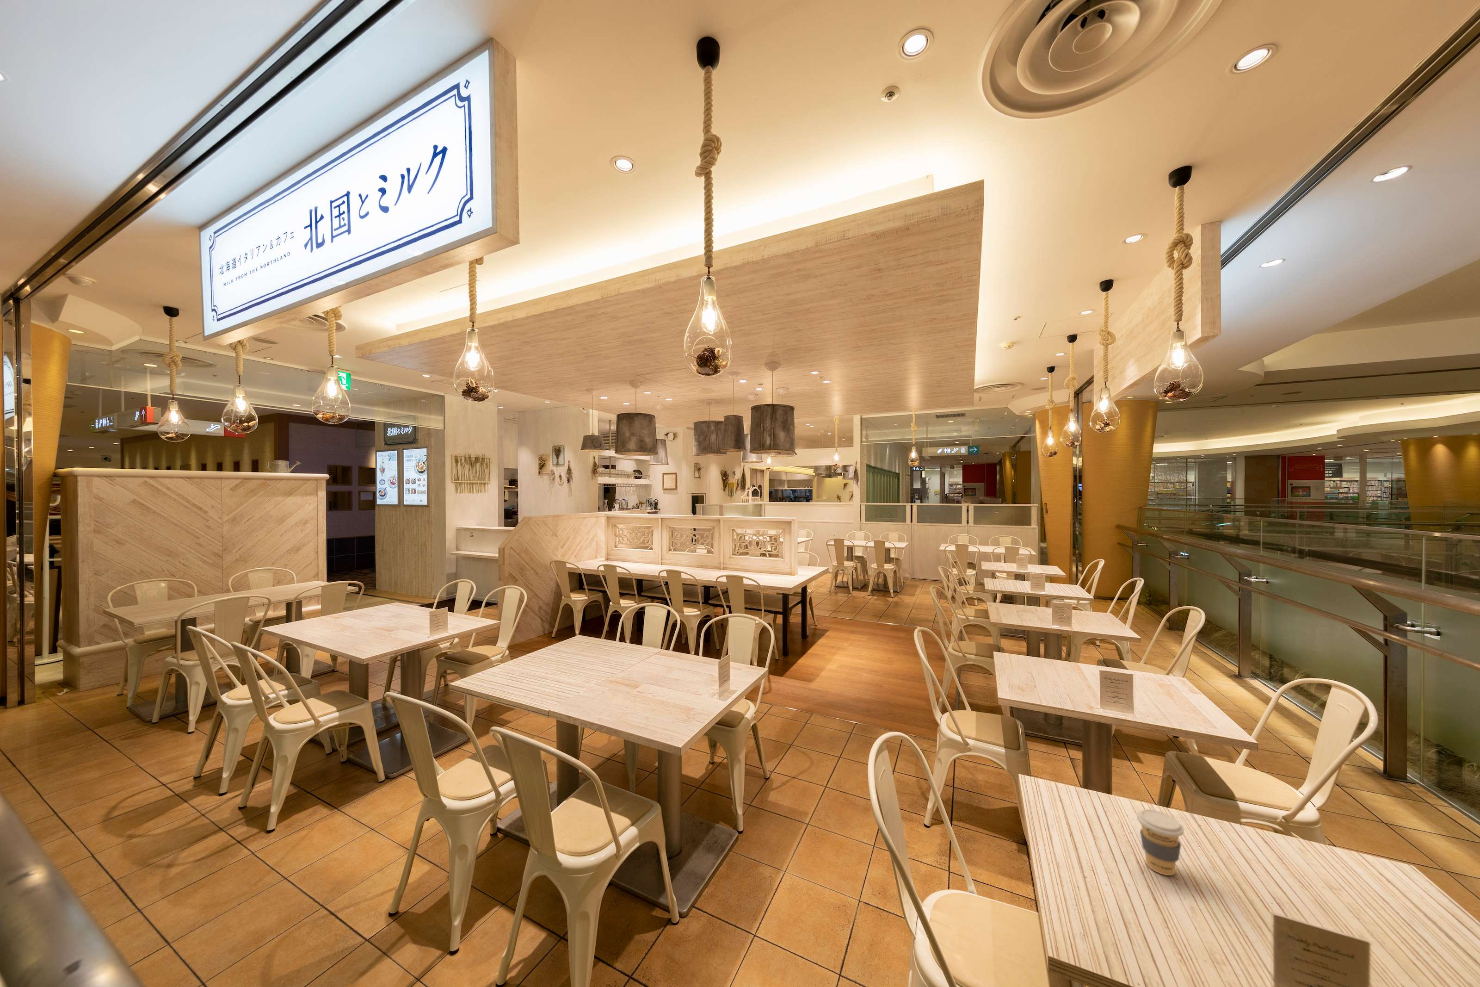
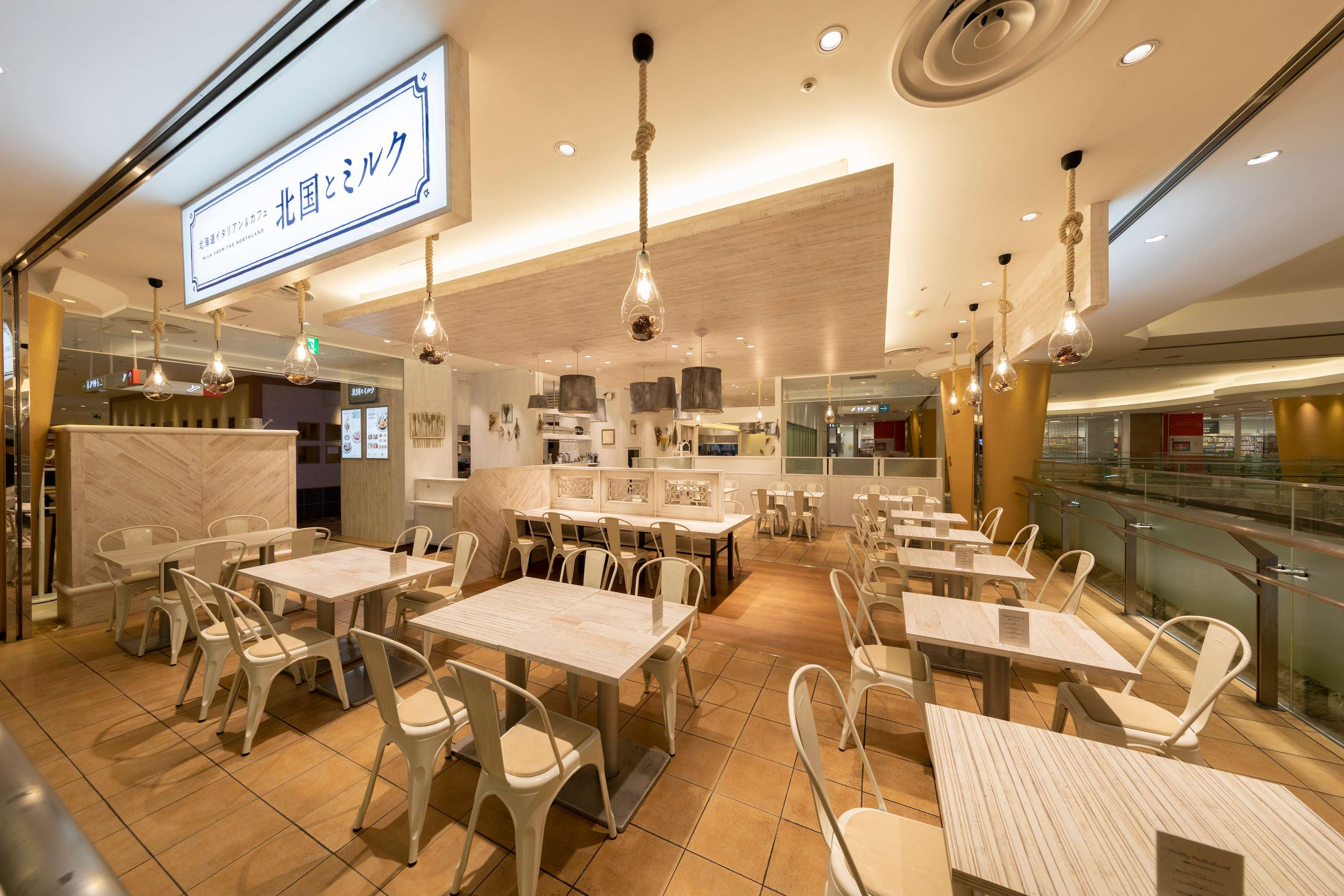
- coffee cup (1160, 843)
